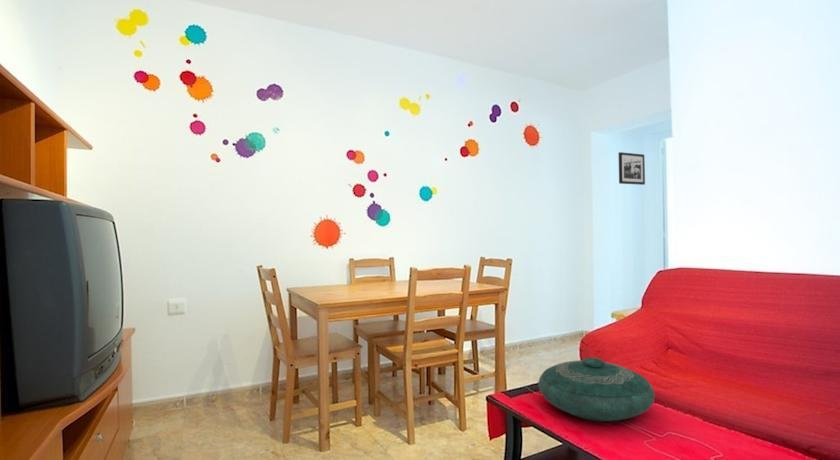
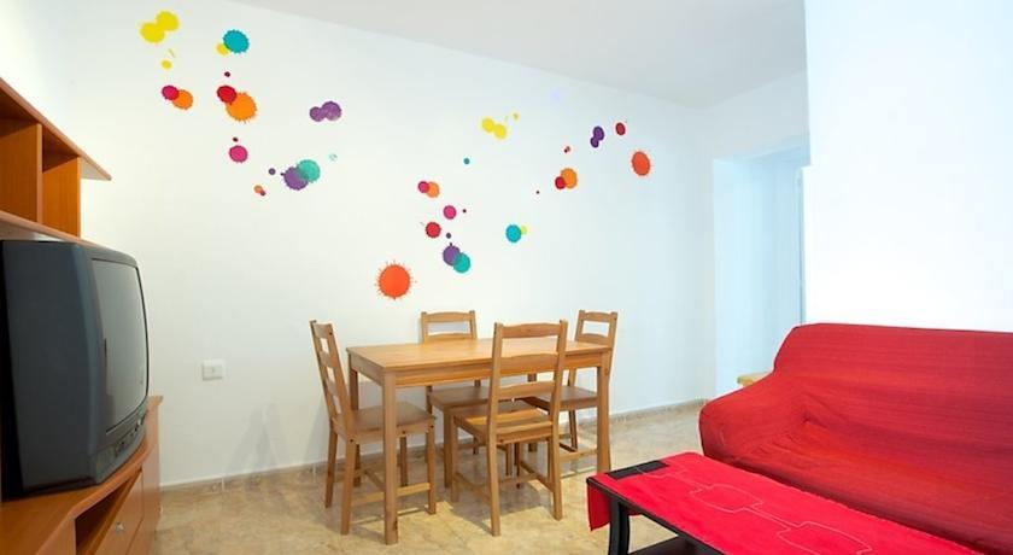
- decorative bowl (593, 383)
- picture frame (631, 168)
